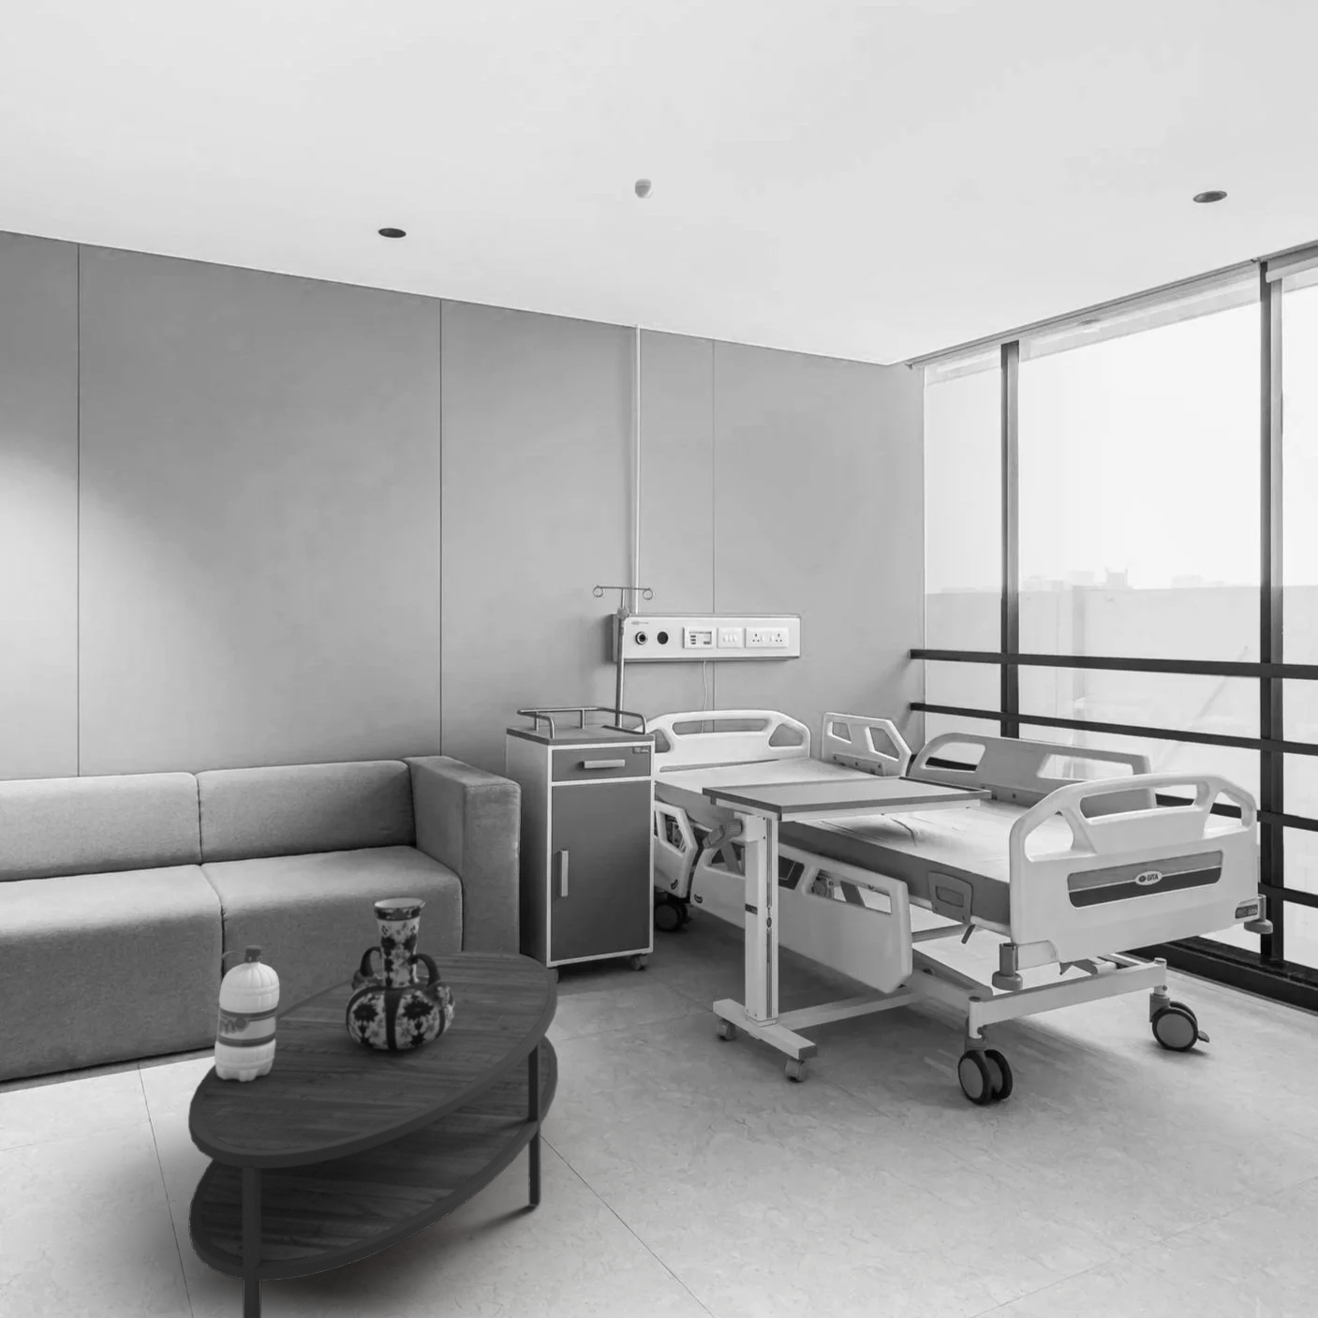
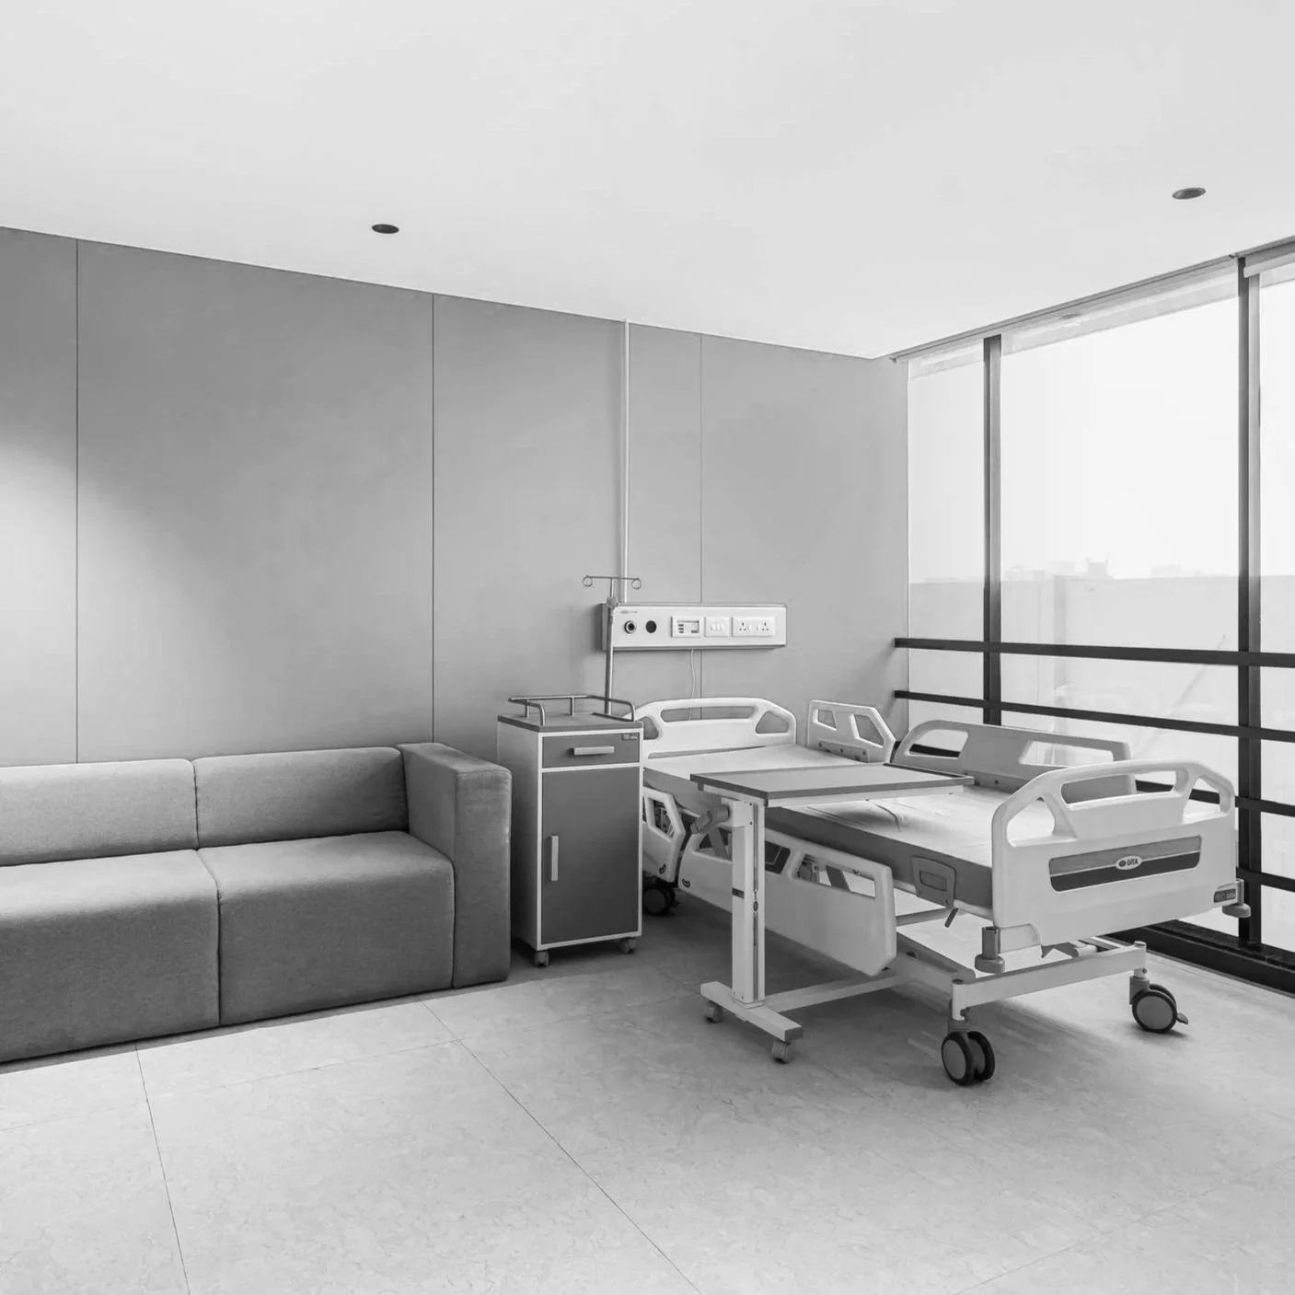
- water bottle (243, 1010)
- smoke detector (643, 191)
- coffee table (402, 1109)
- vase (400, 969)
